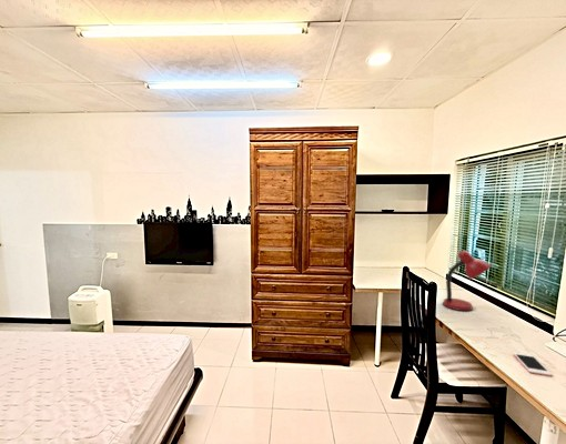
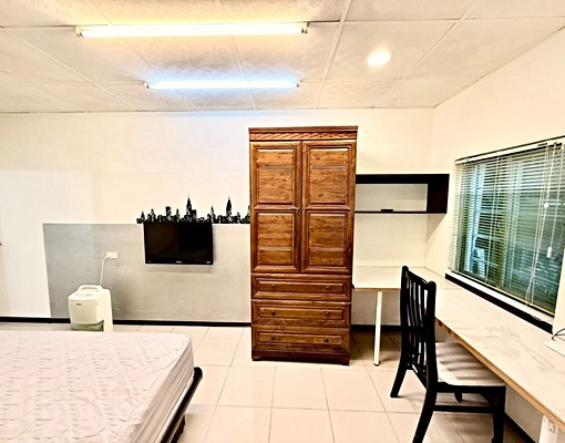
- cell phone (530, 363)
- desk lamp (468, 278)
